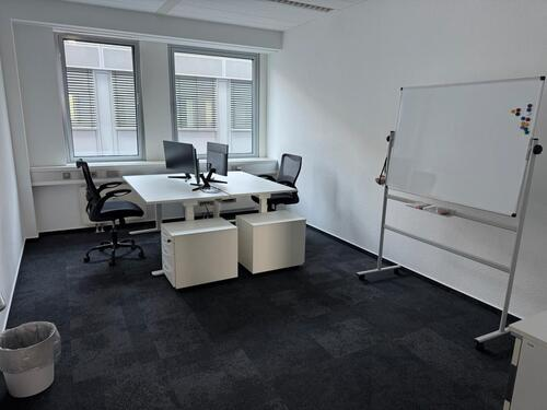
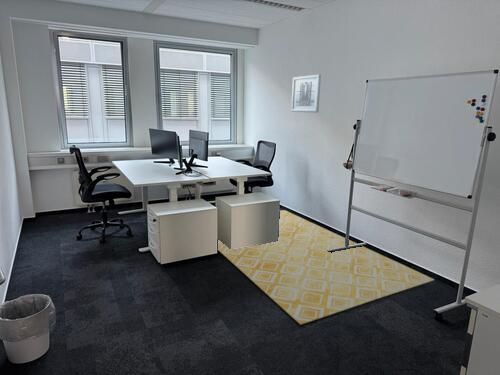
+ rug (289, 246)
+ wall art (305, 94)
